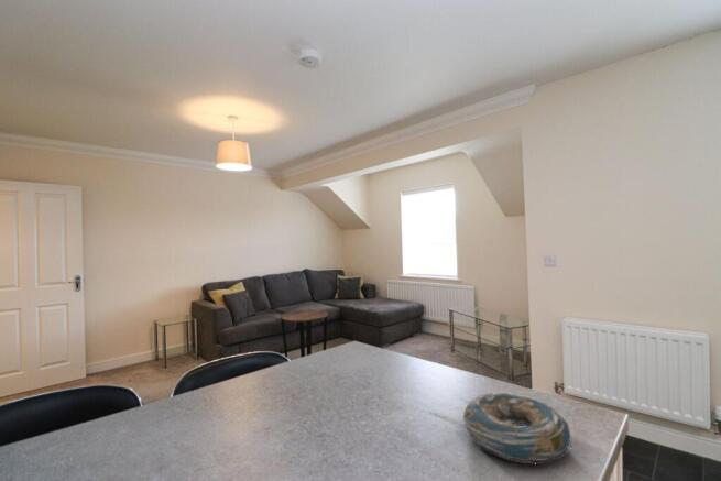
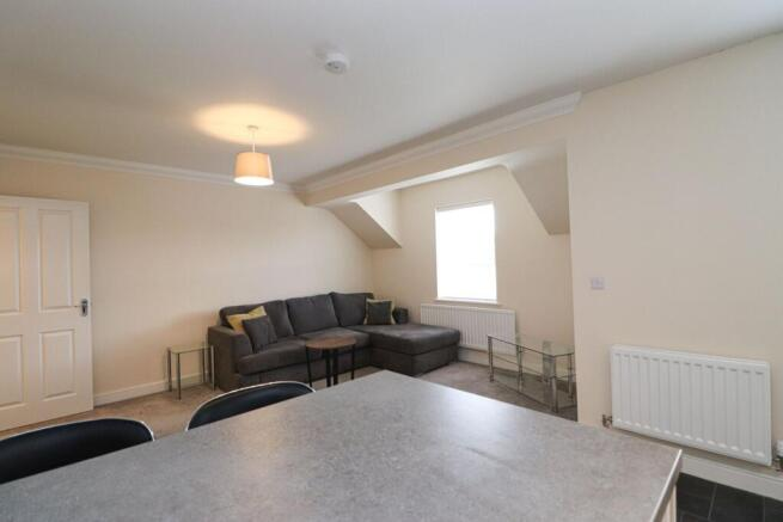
- decorative bowl (513, 424)
